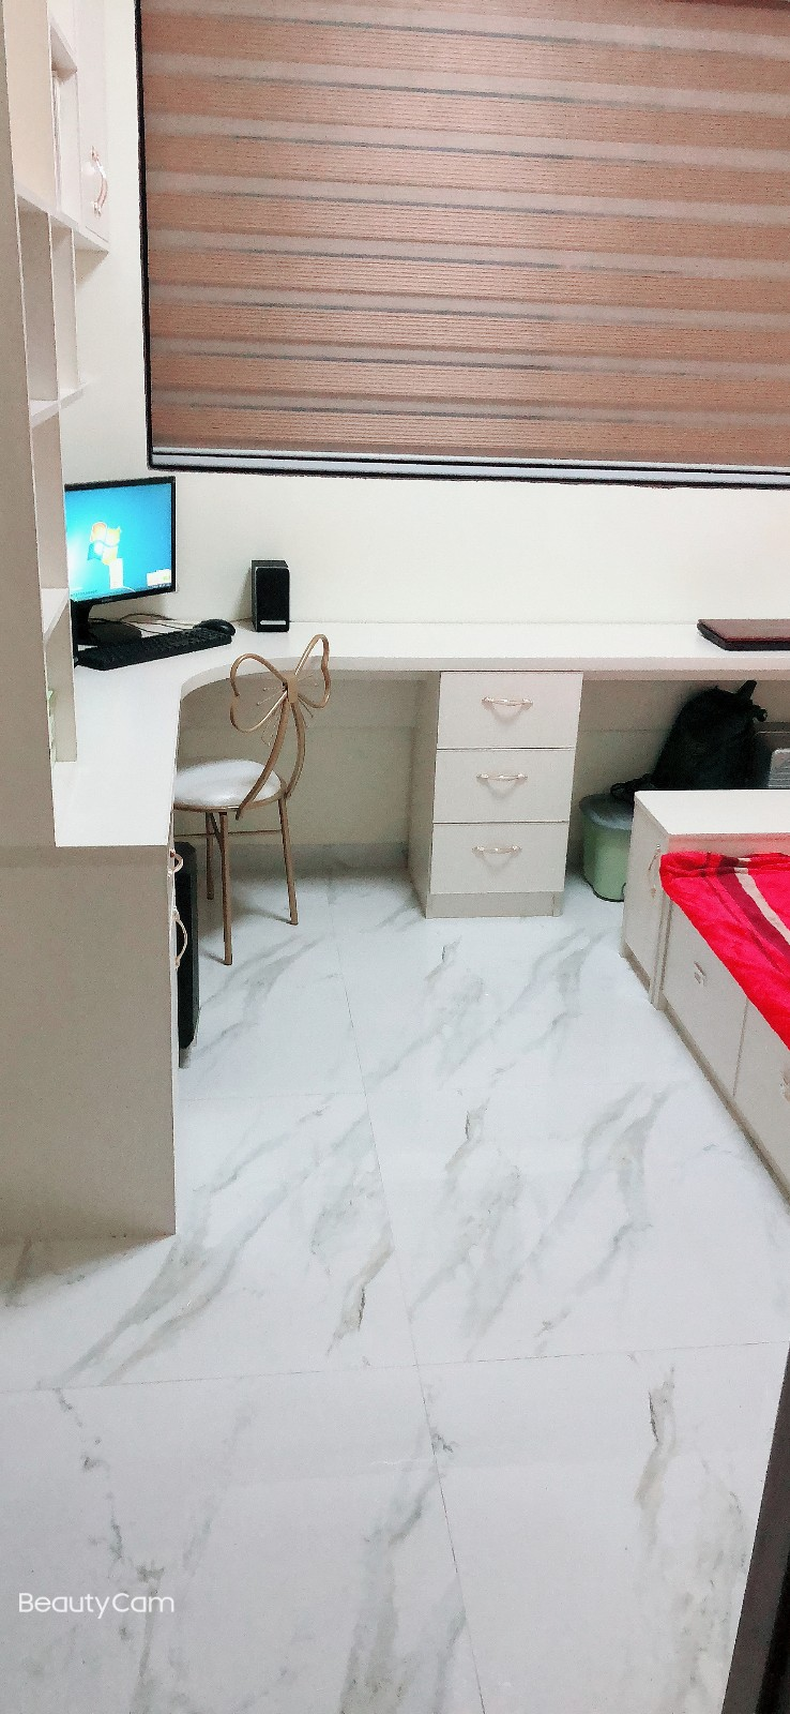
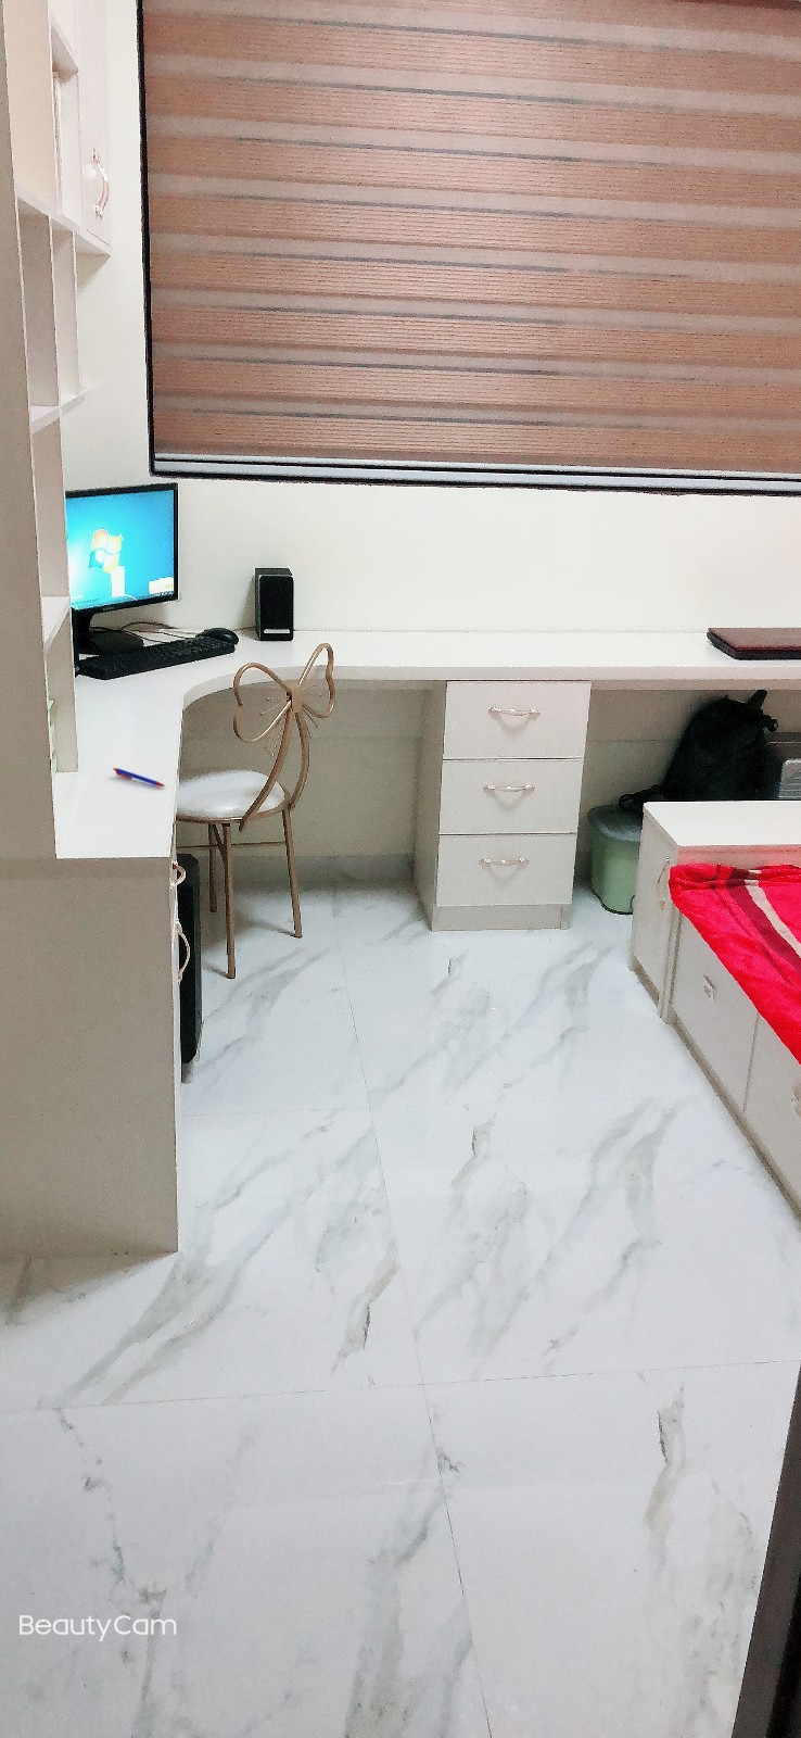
+ pen (138, 777)
